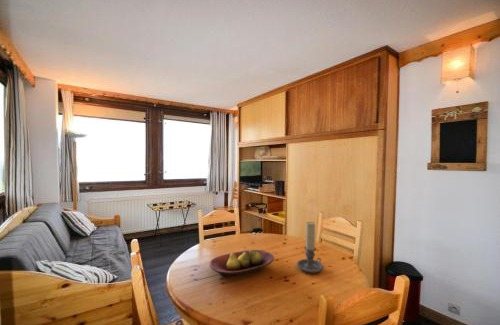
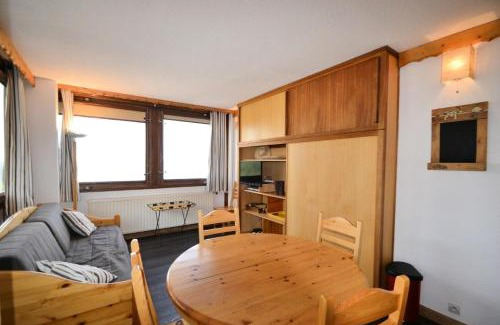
- candle holder (311, 244)
- fruit bowl (242, 260)
